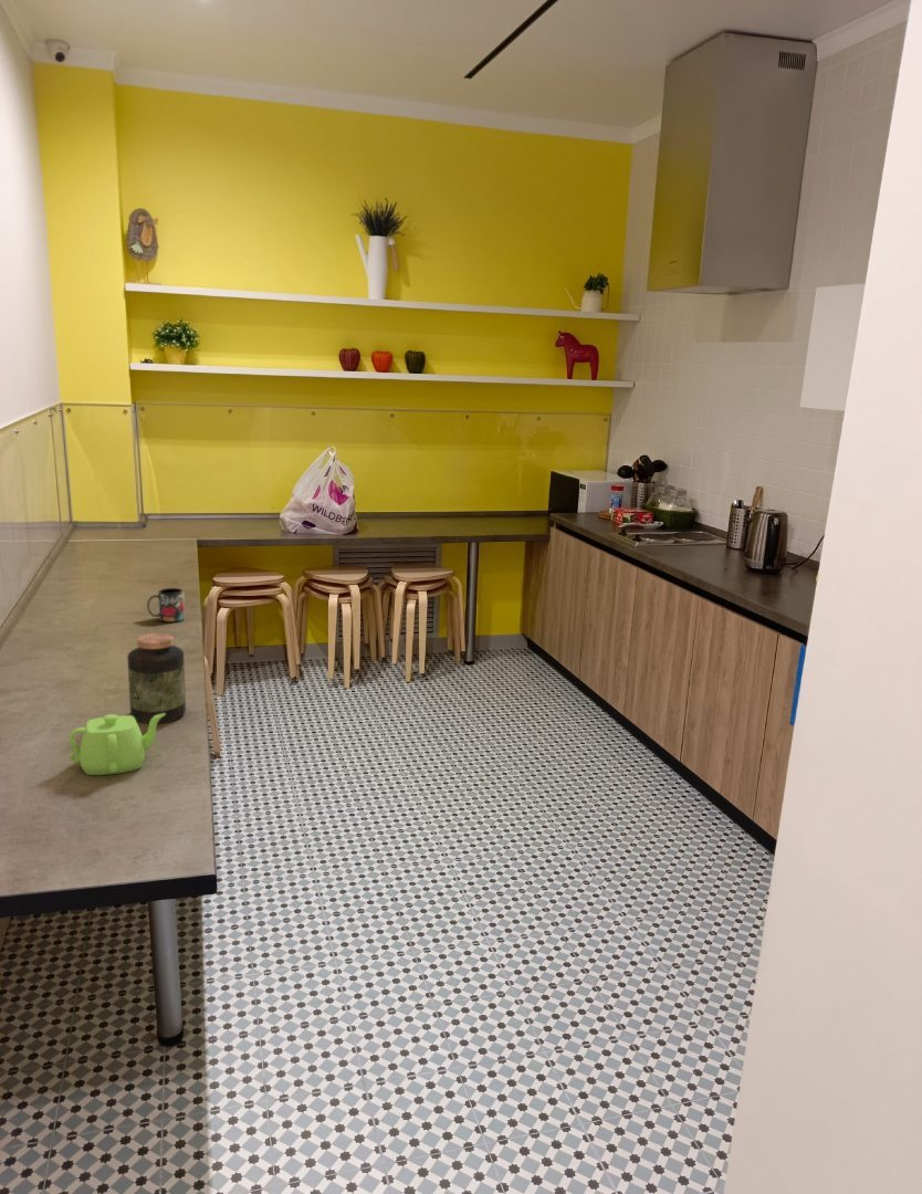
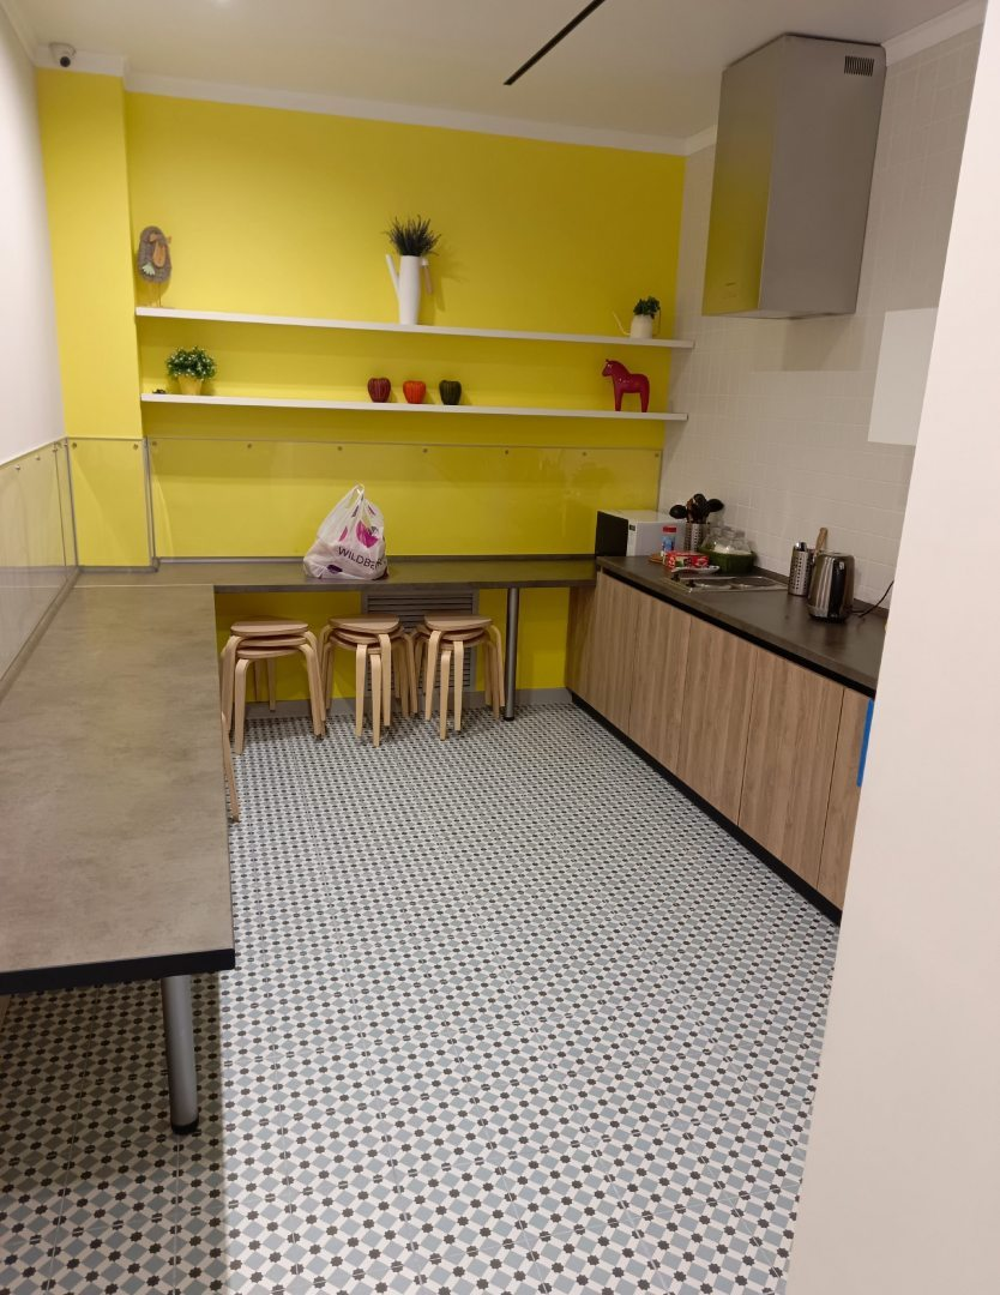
- jar (156, 675)
- teapot (118, 739)
- mug (165, 605)
